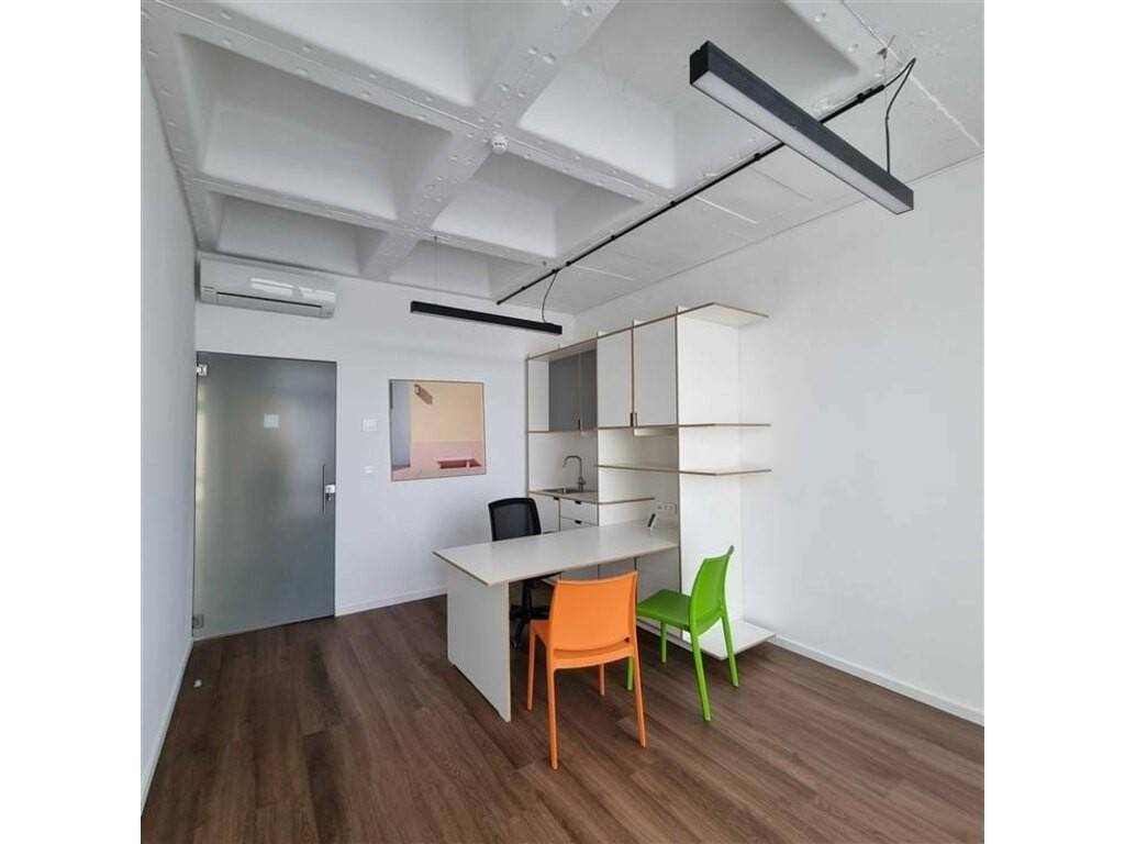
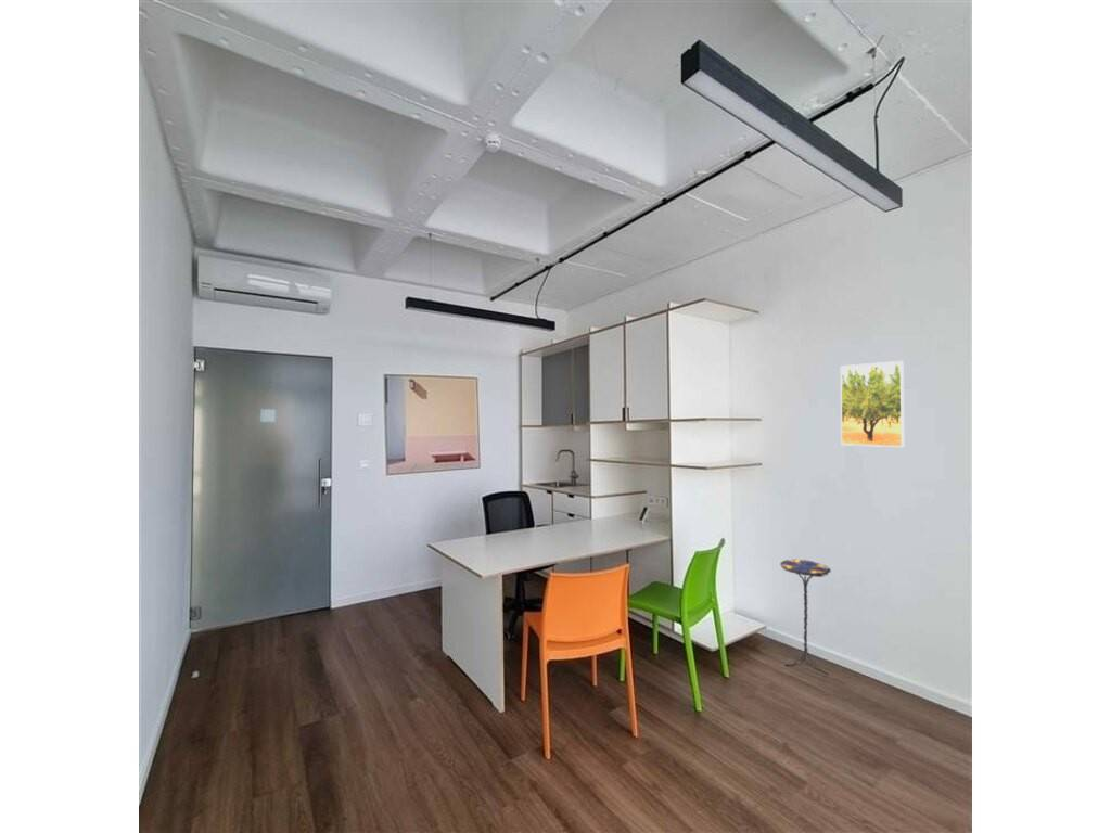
+ side table (805, 615)
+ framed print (870, 405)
